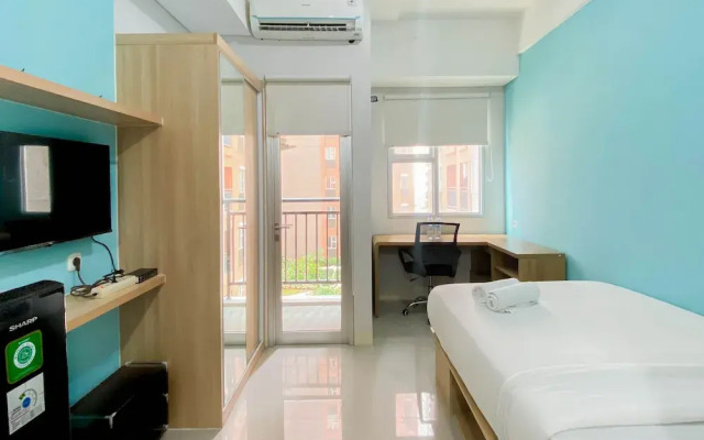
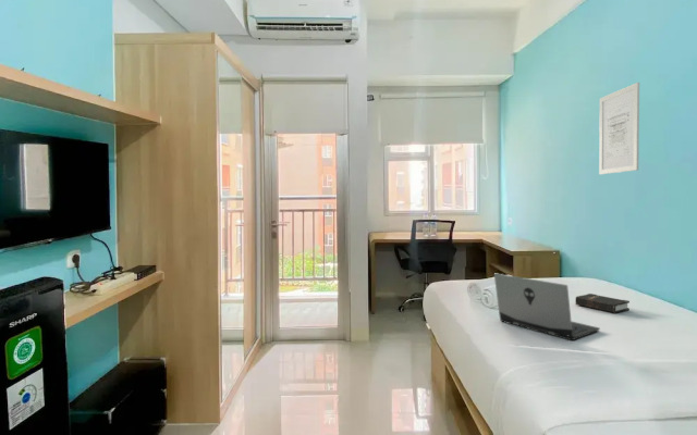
+ hardback book (601, 302)
+ wall art (617, 132)
+ laptop (545, 301)
